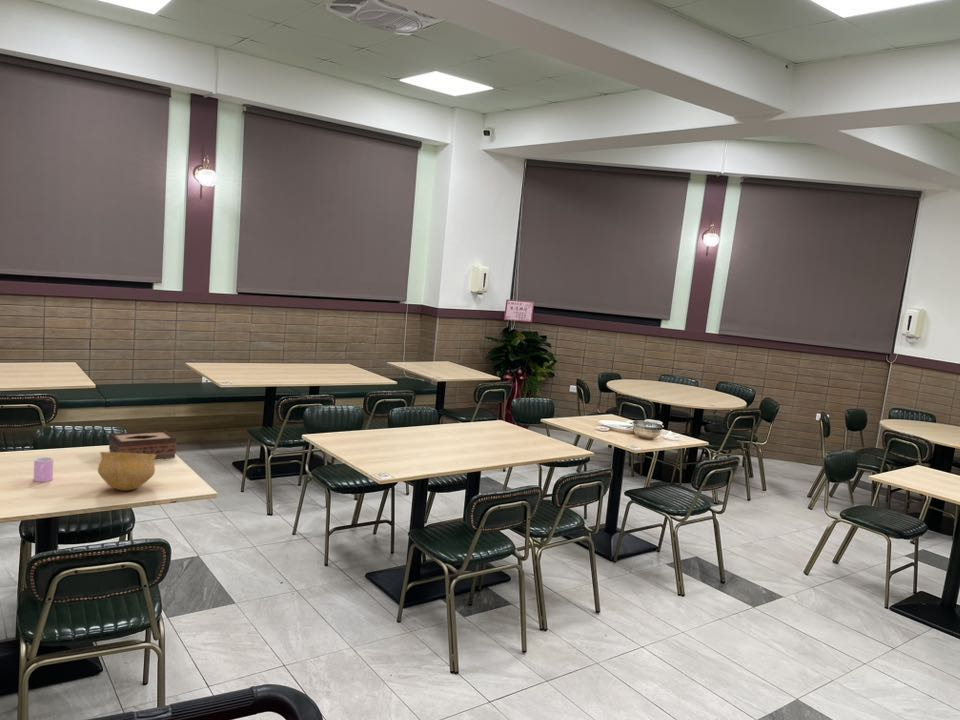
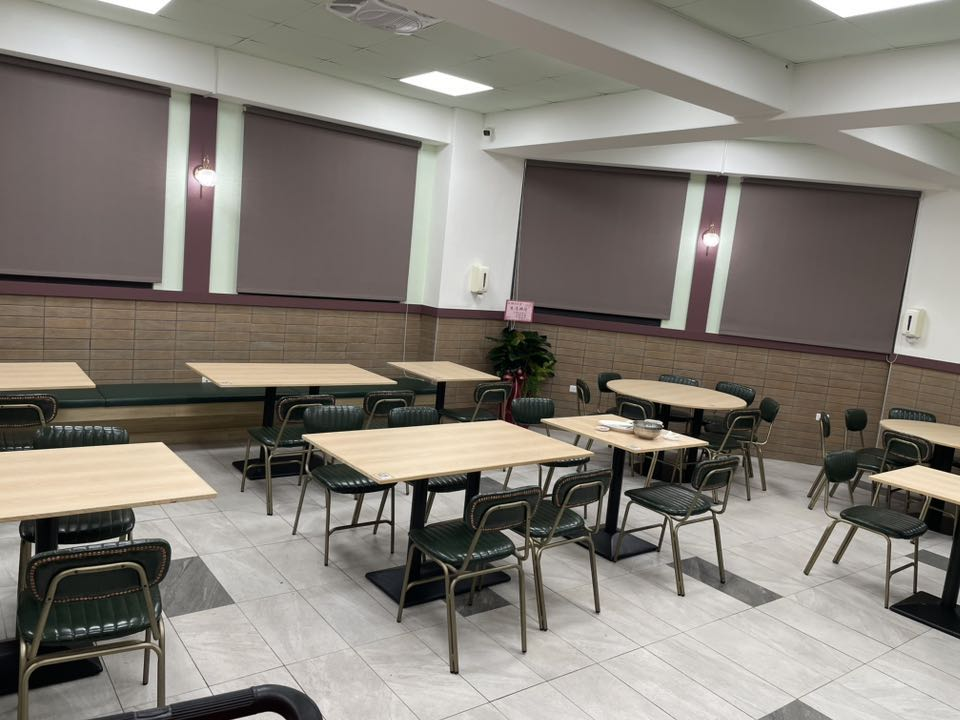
- cup (42, 470)
- bowl (127, 468)
- tissue box (142, 446)
